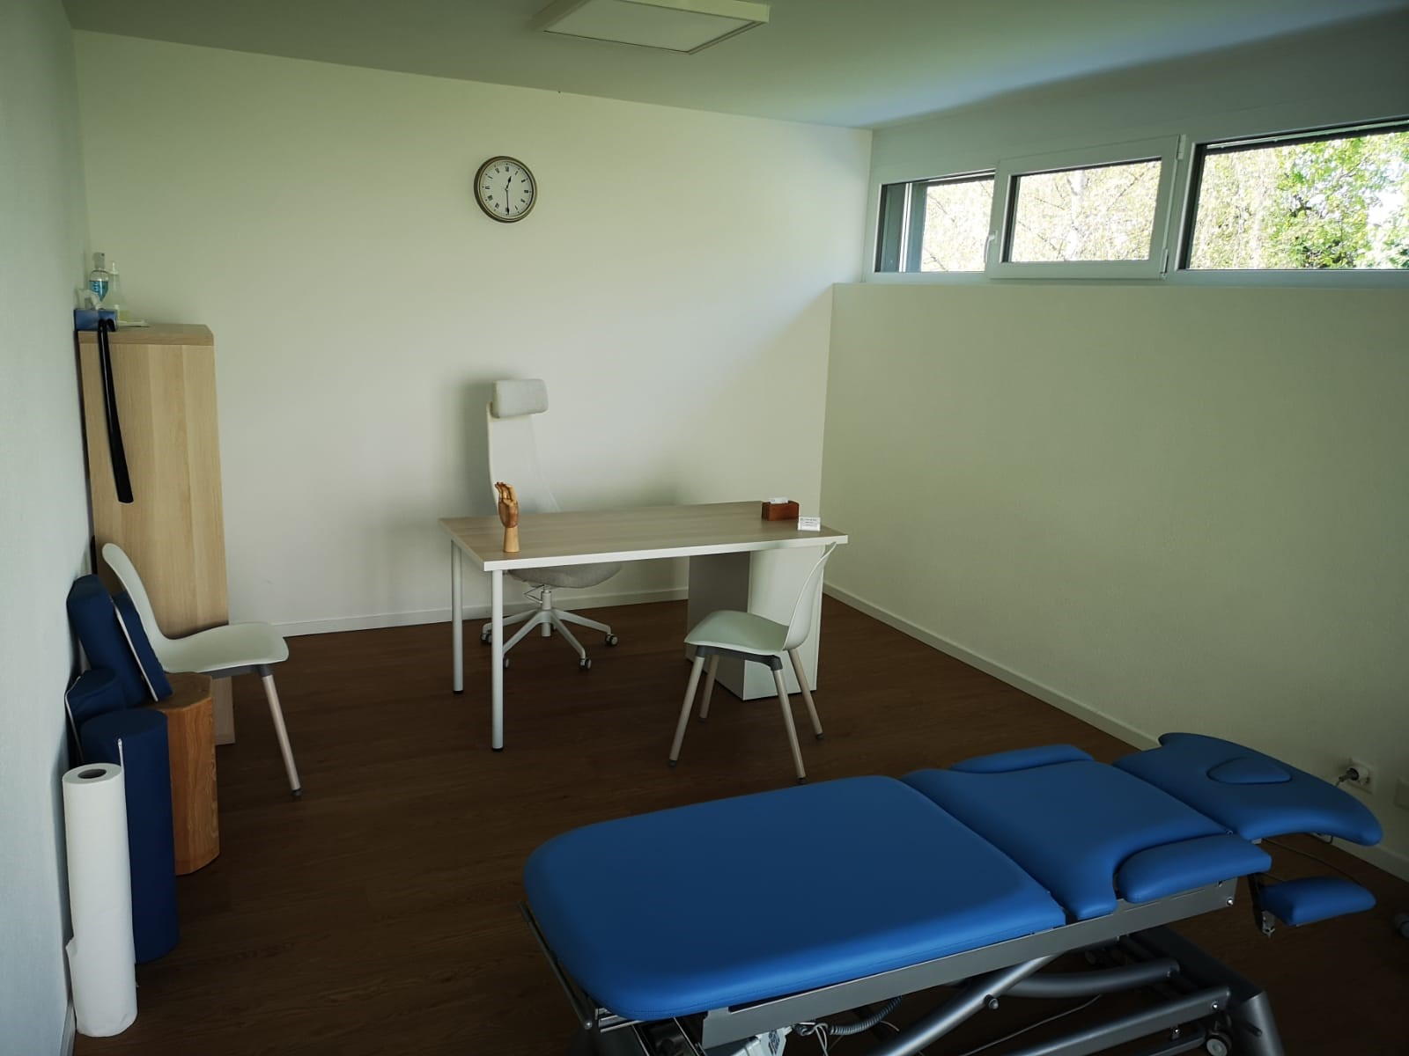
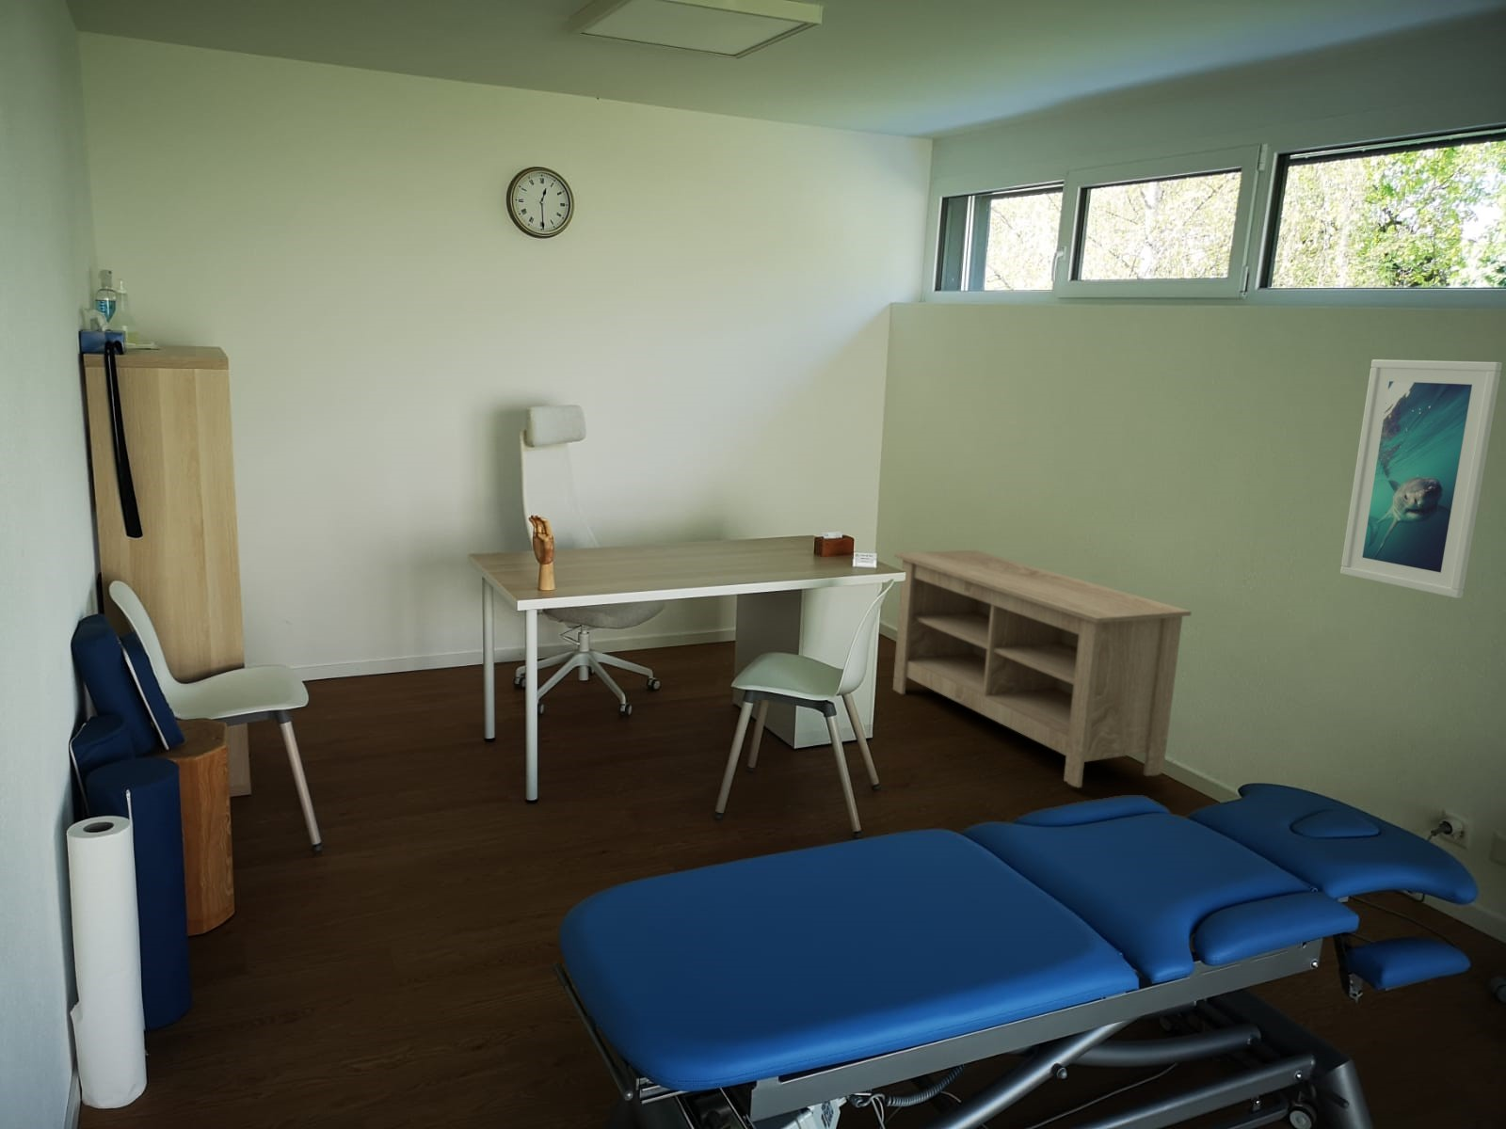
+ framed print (1416, 476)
+ storage bench (1020, 655)
